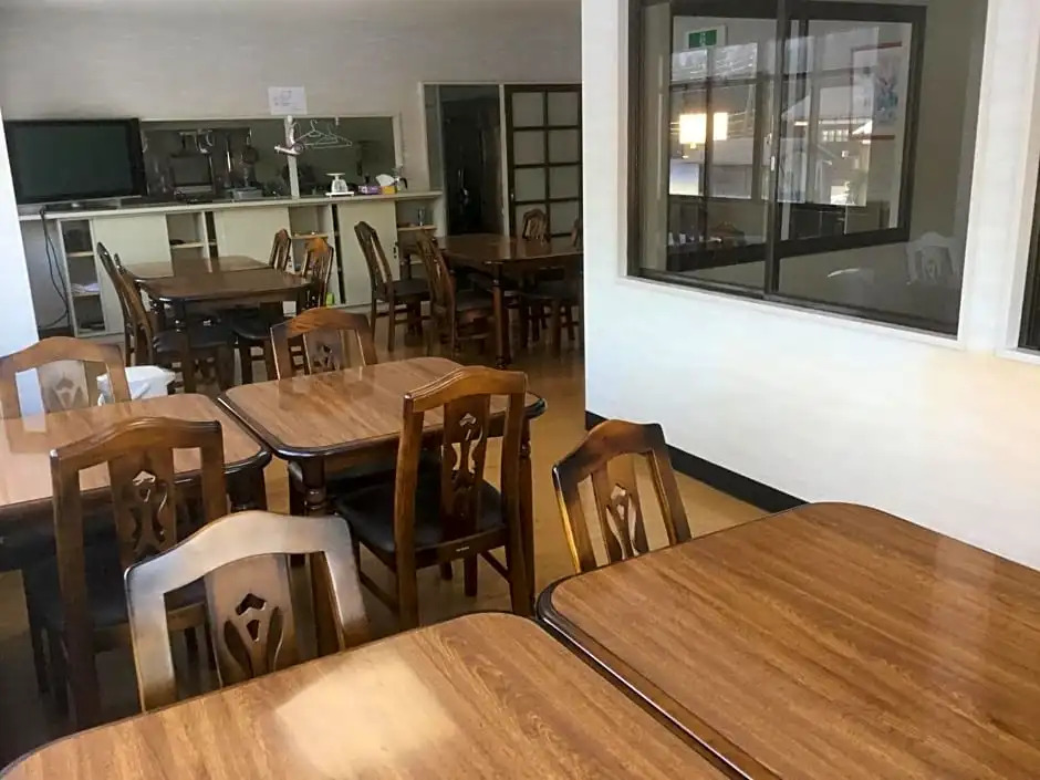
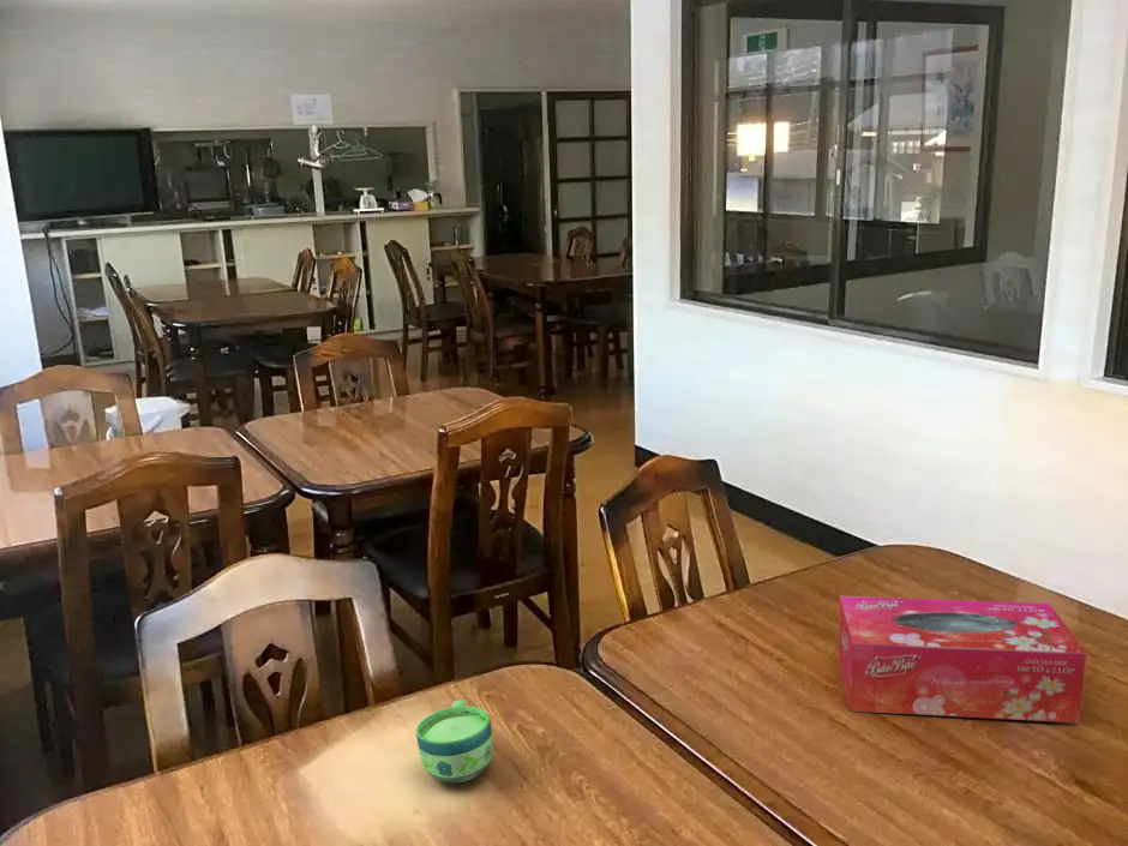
+ cup (454, 739)
+ tissue box (952, 655)
